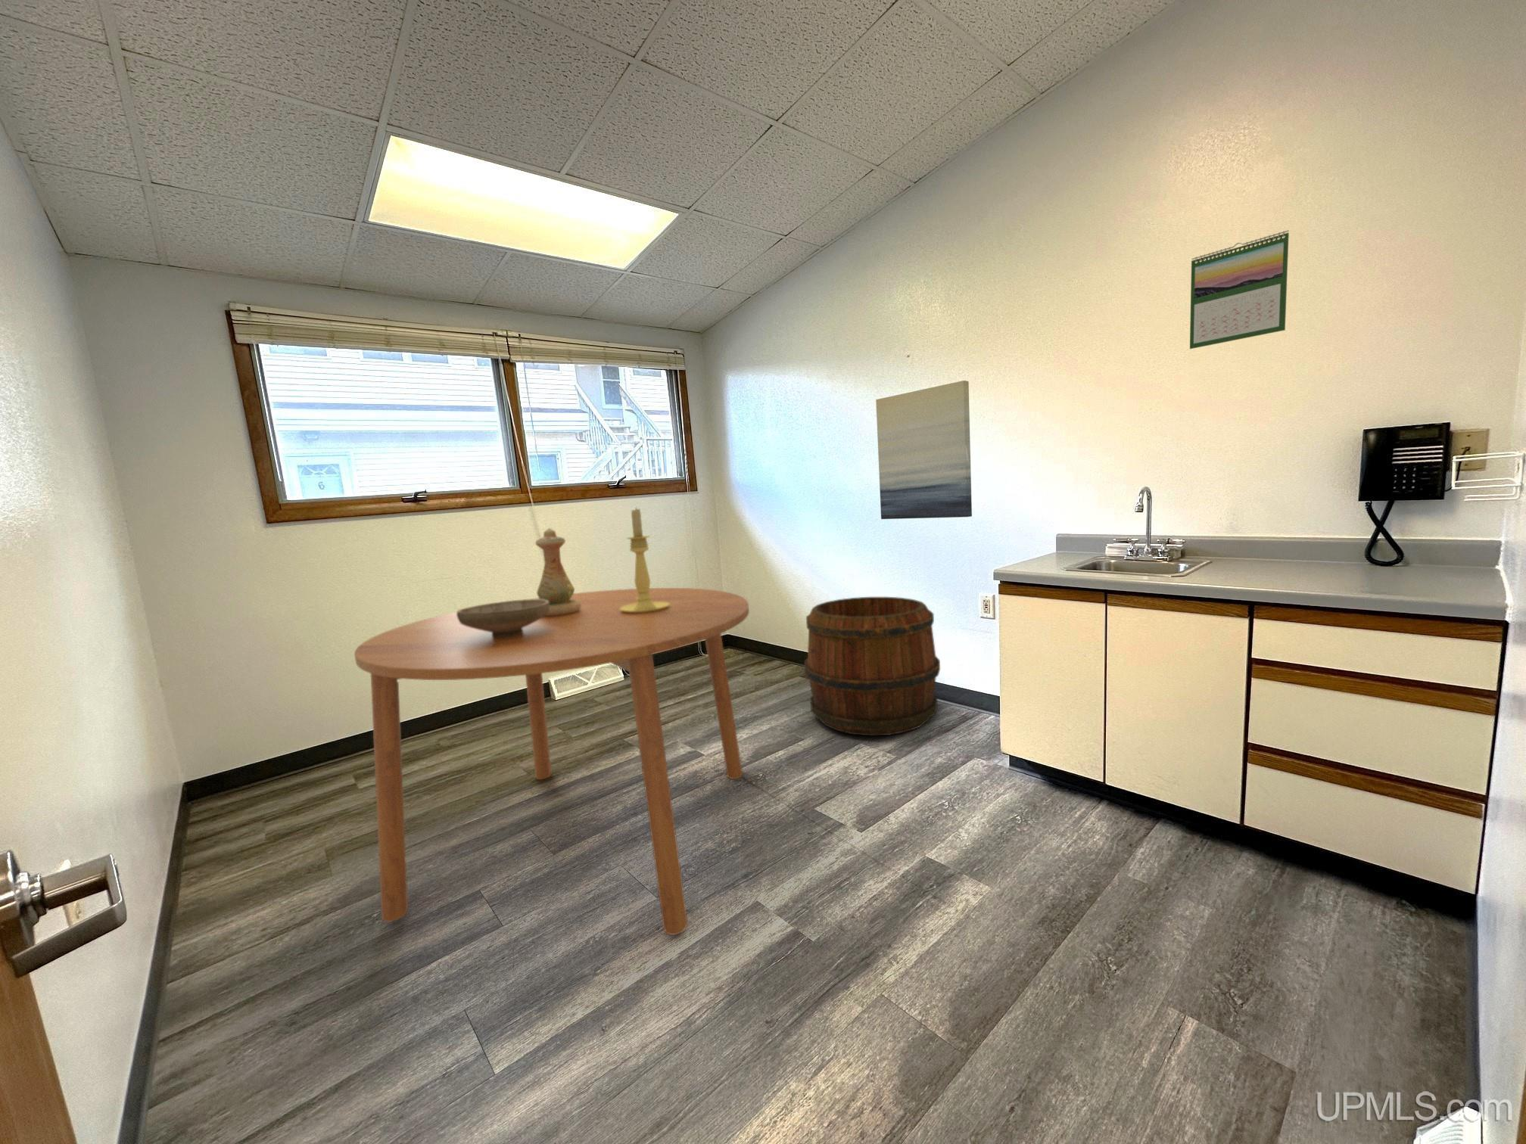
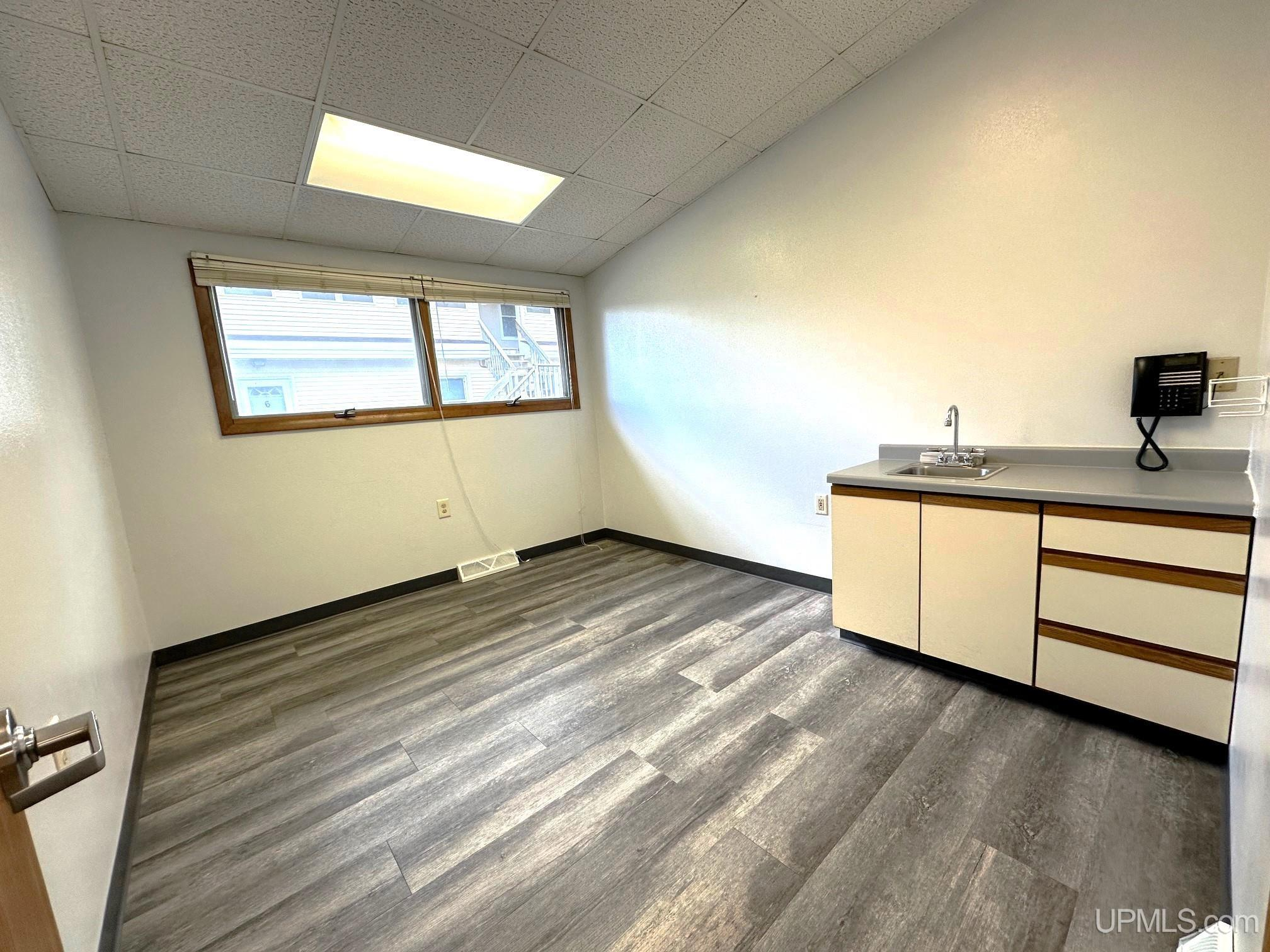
- wall art (922, 454)
- bowl (506, 618)
- dining table (547, 734)
- calendar (1236, 291)
- candle holder (639, 558)
- barrel (870, 661)
- vase (554, 570)
